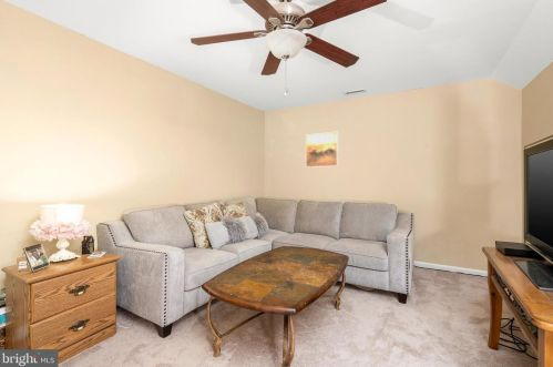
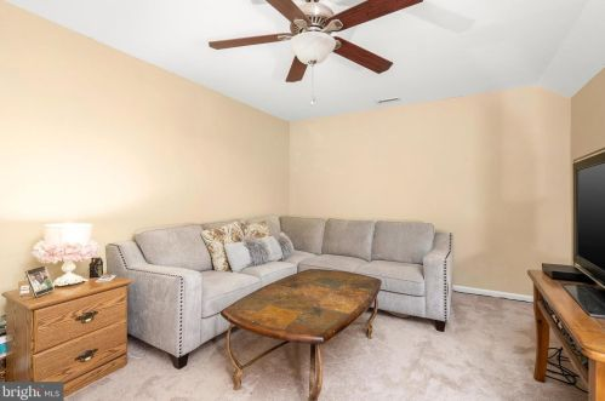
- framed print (321, 150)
